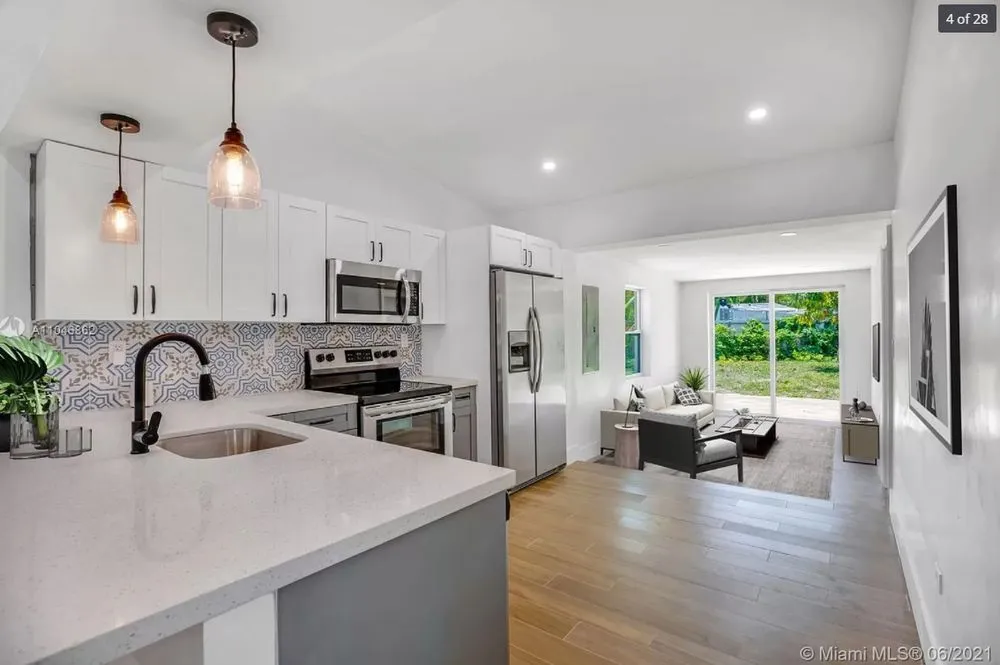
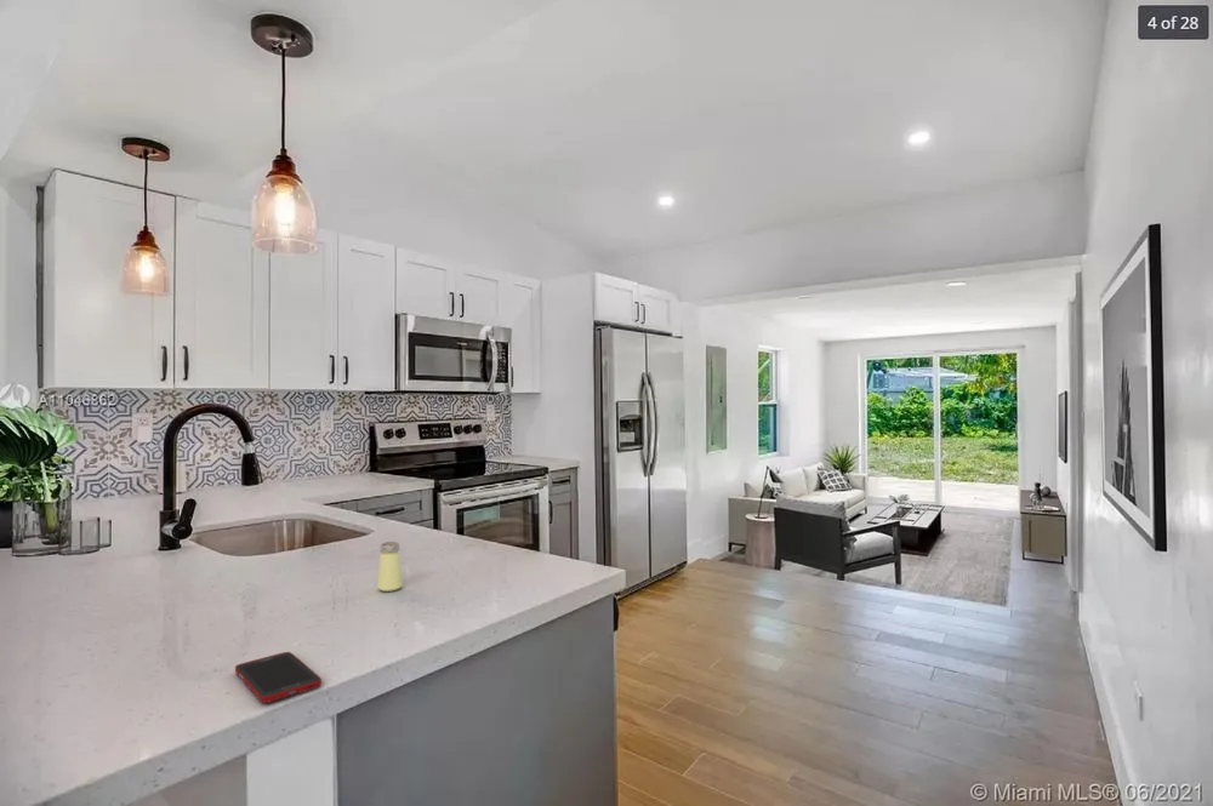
+ saltshaker (389, 565)
+ cell phone (277, 675)
